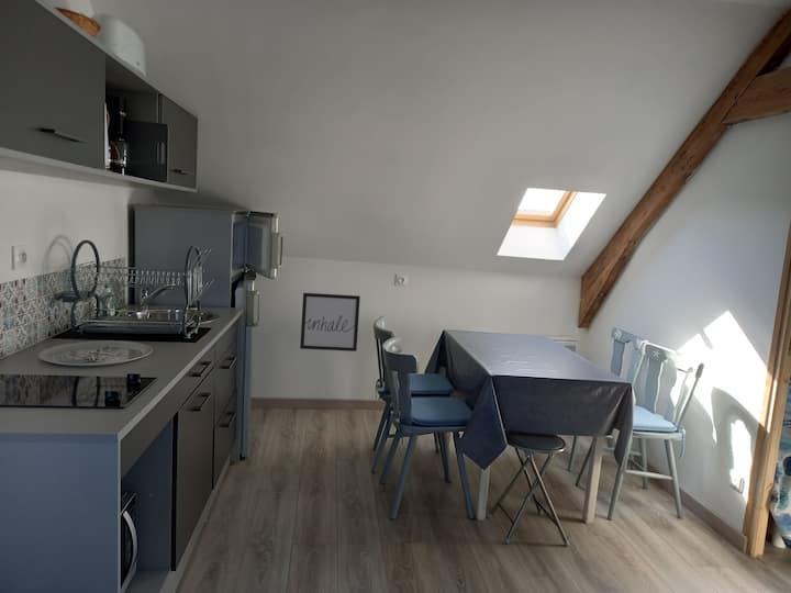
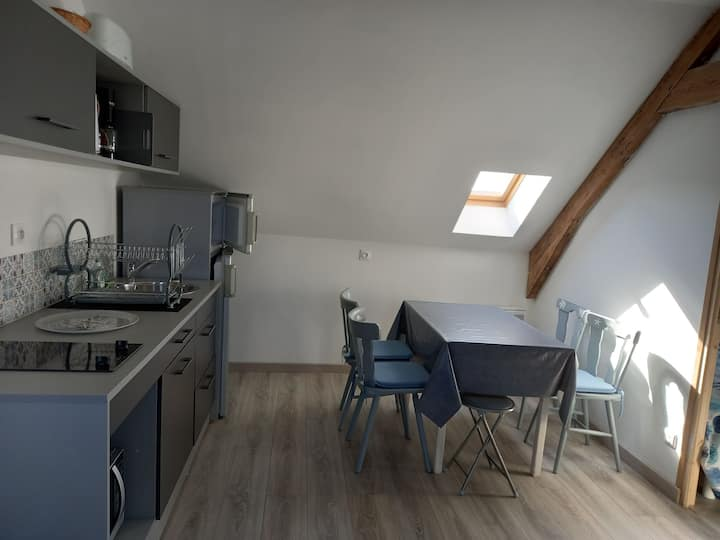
- wall art (330, 322)
